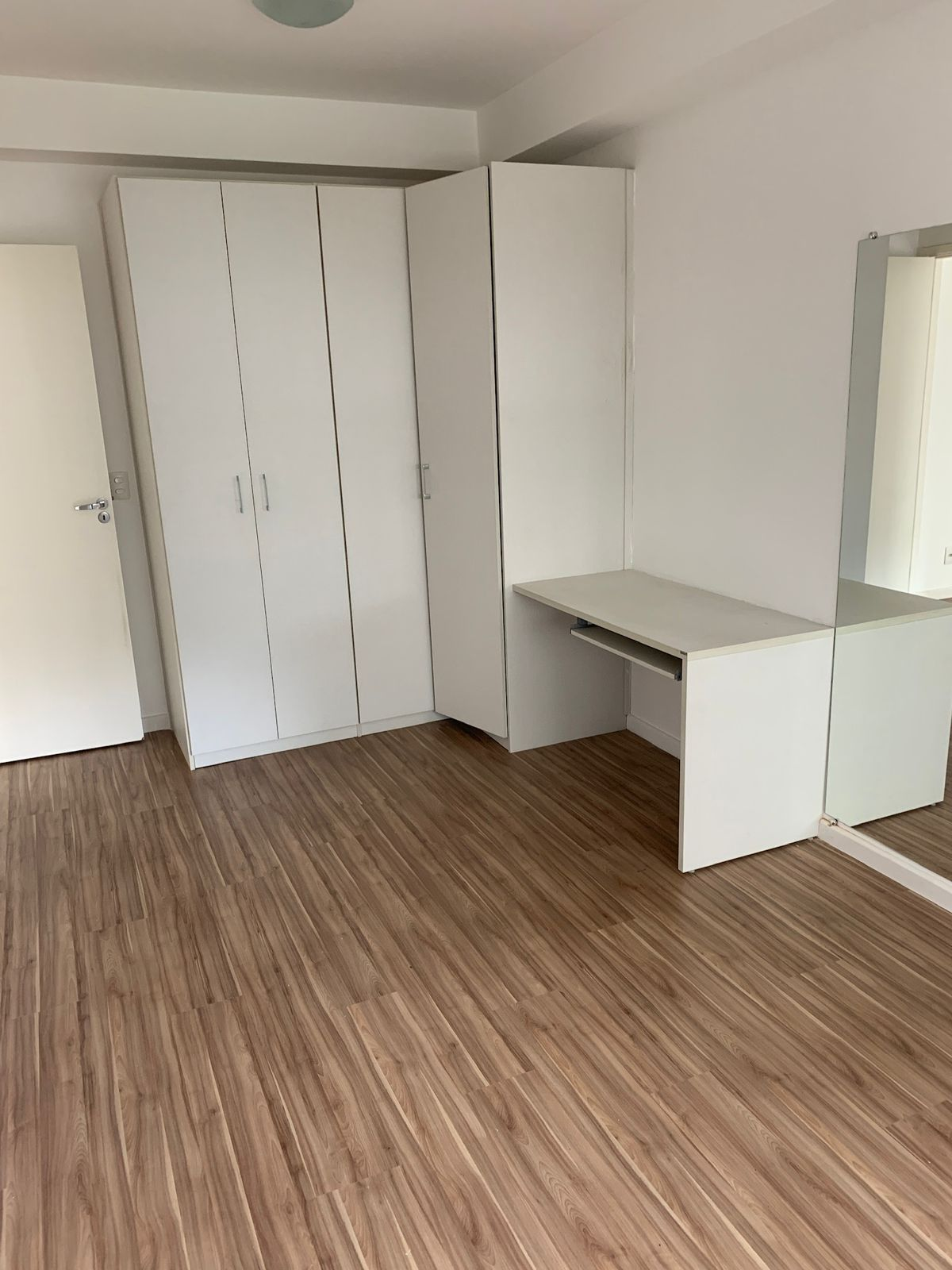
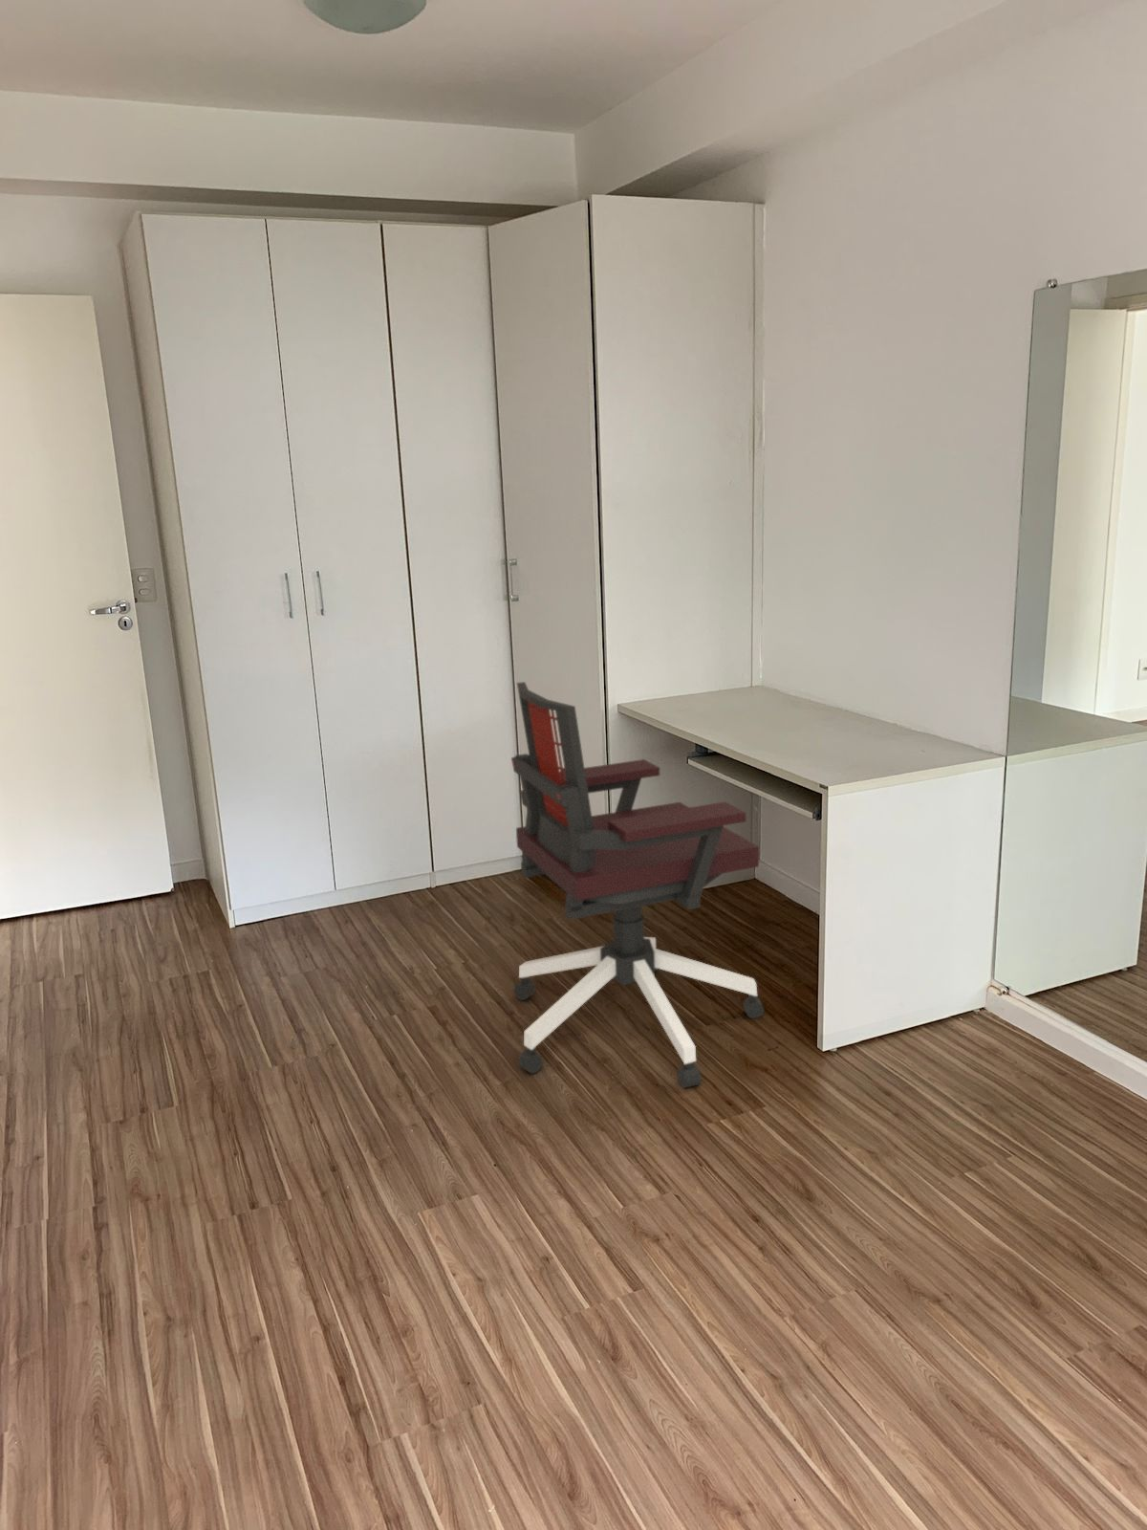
+ office chair (630, 865)
